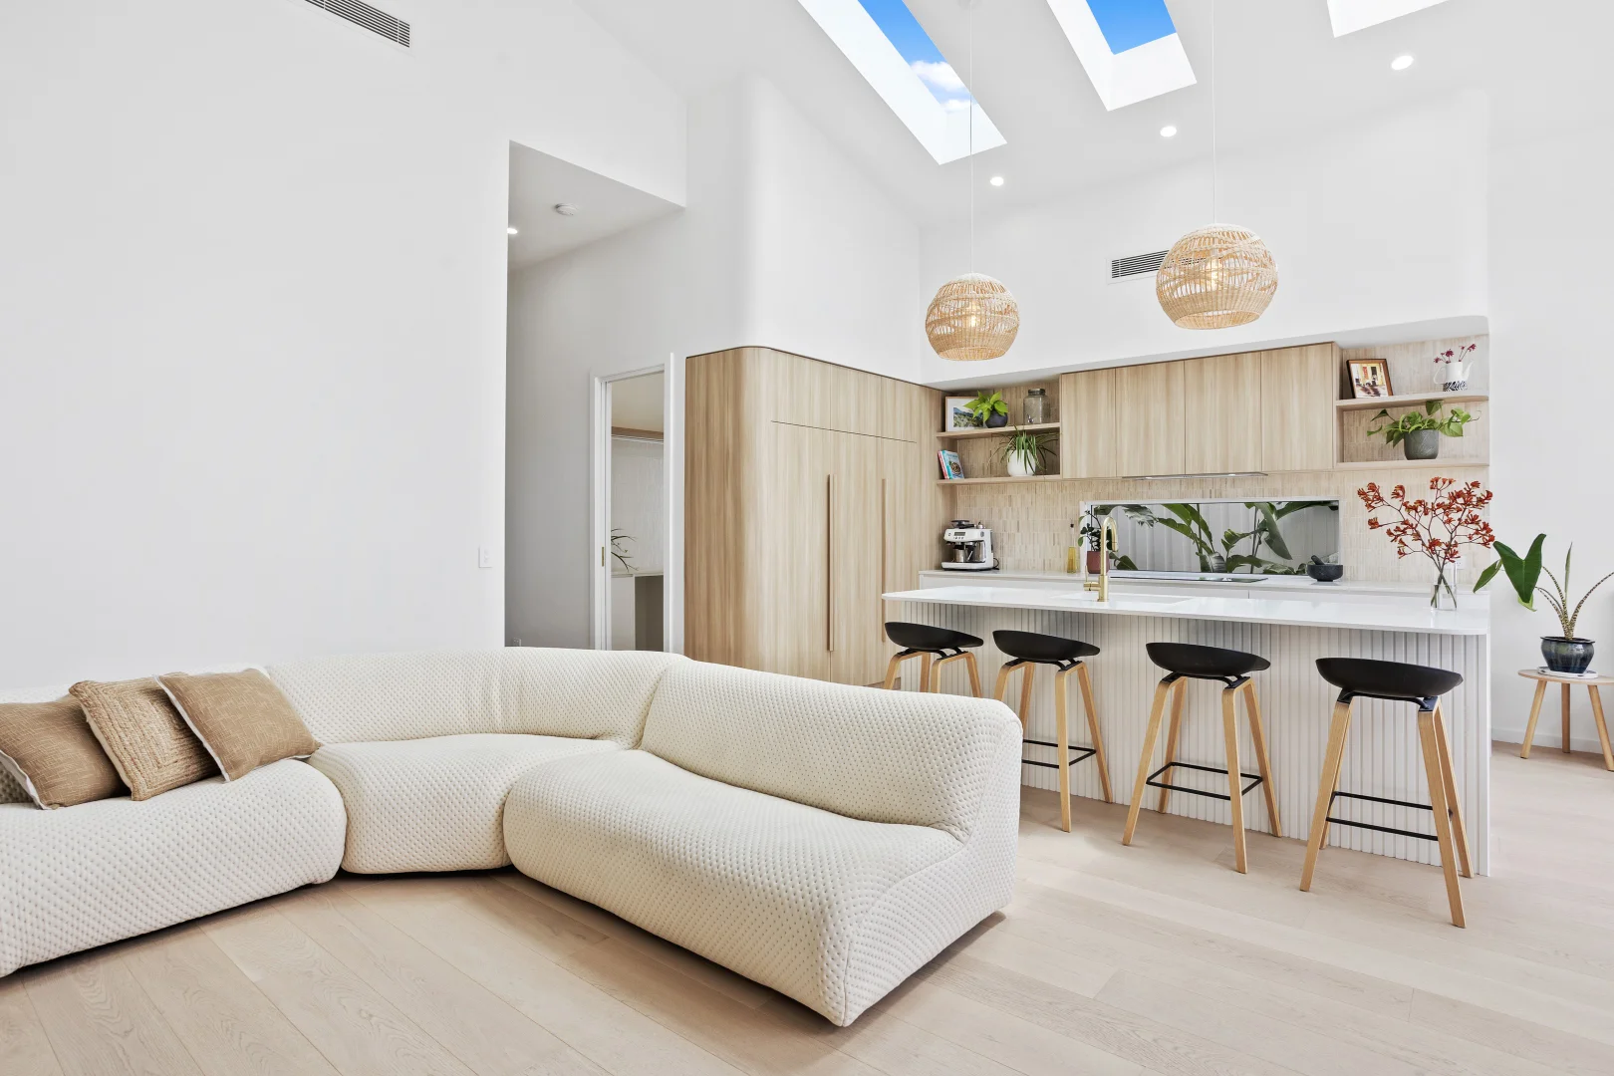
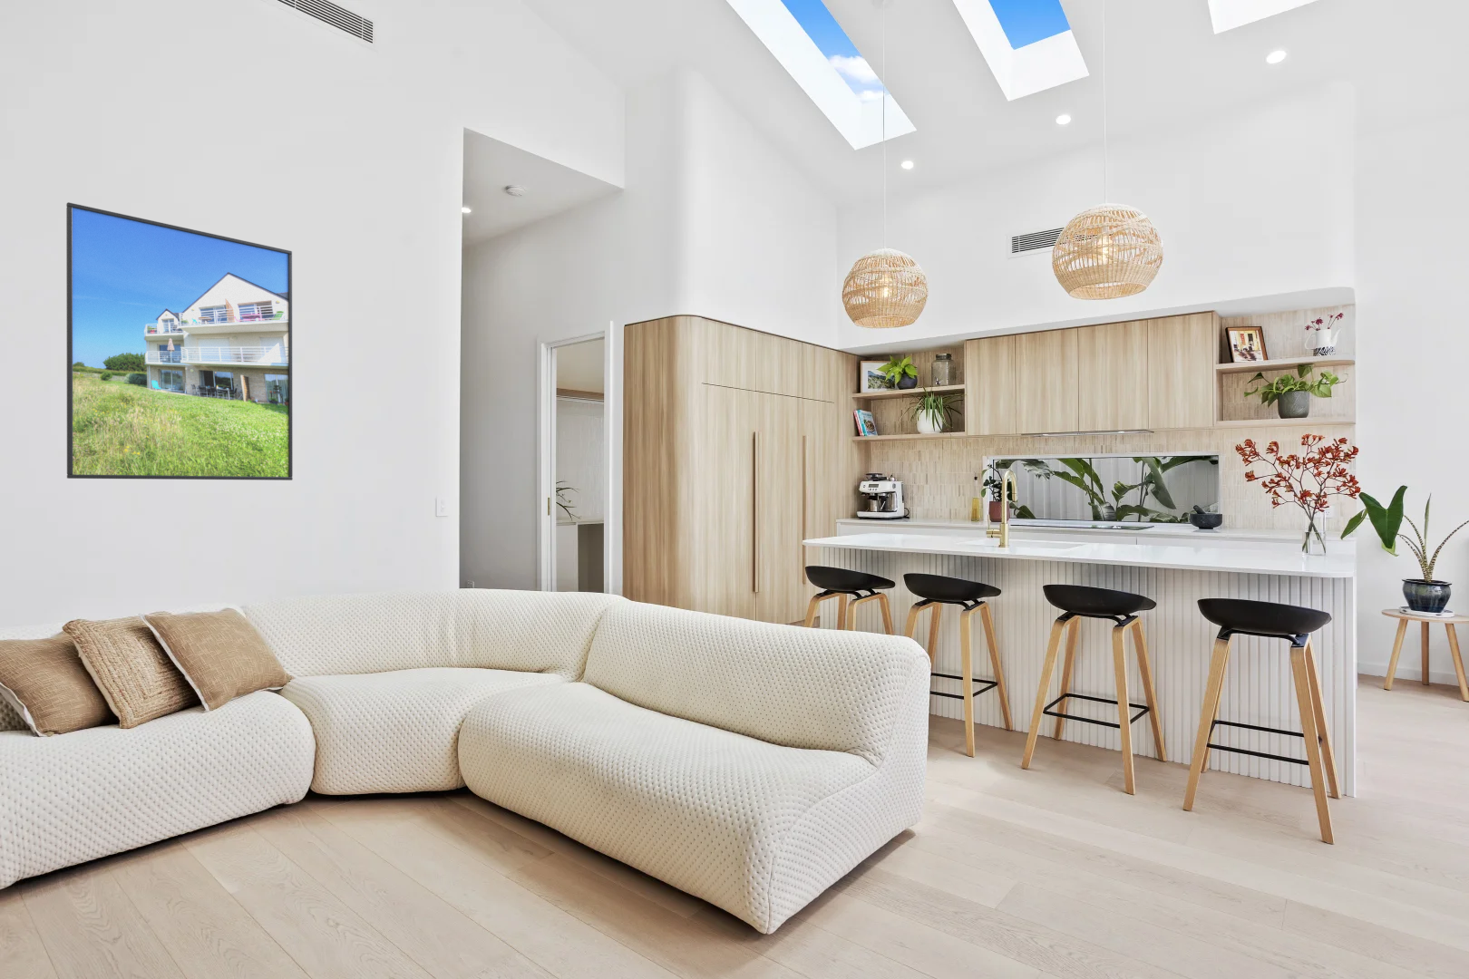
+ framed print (189, 354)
